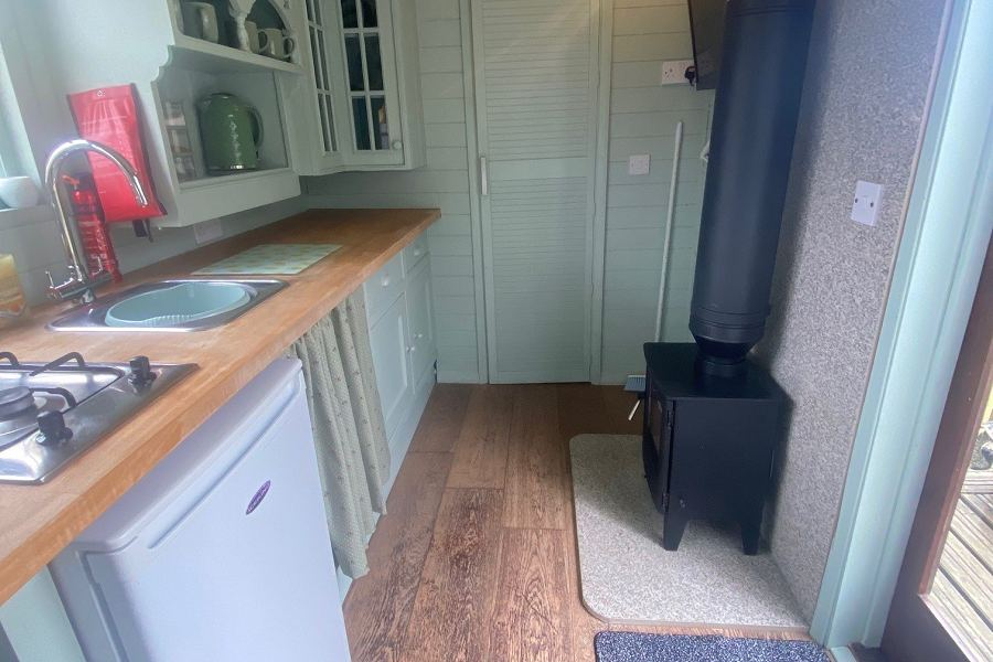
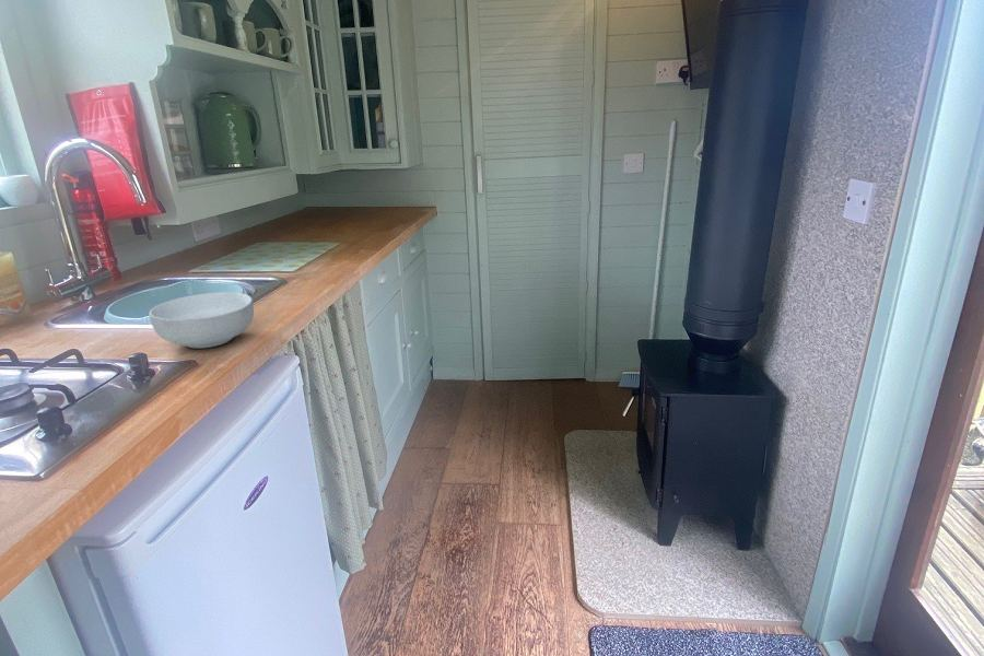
+ cereal bowl (206, 323)
